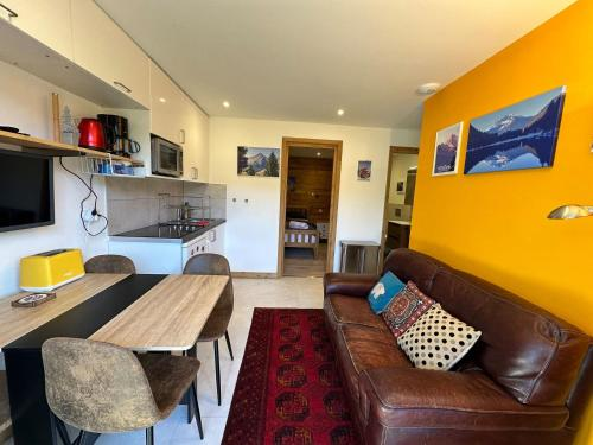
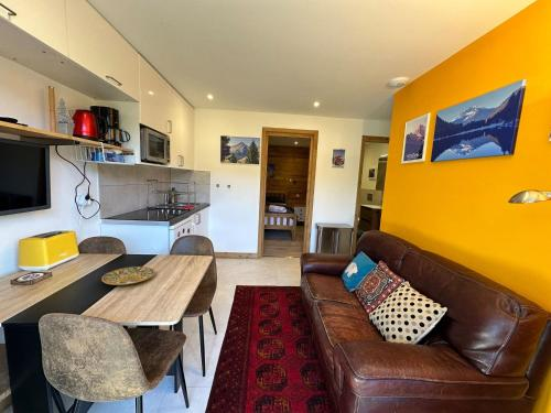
+ plate (129, 276)
